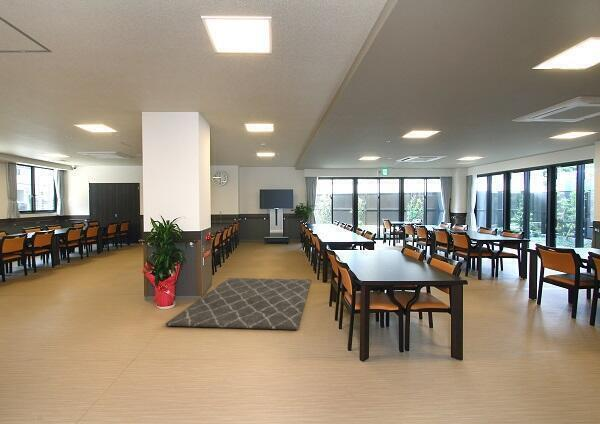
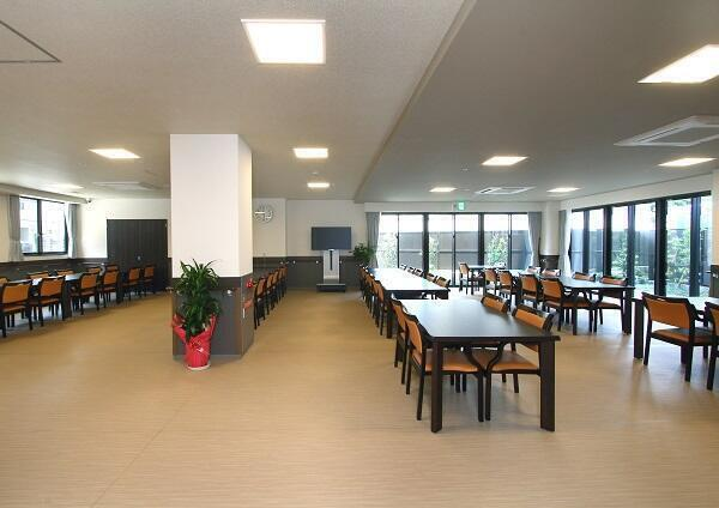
- rug (254, 297)
